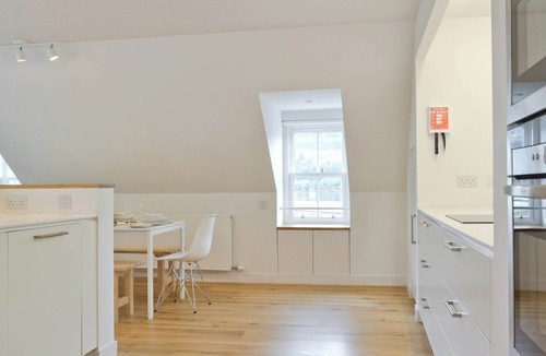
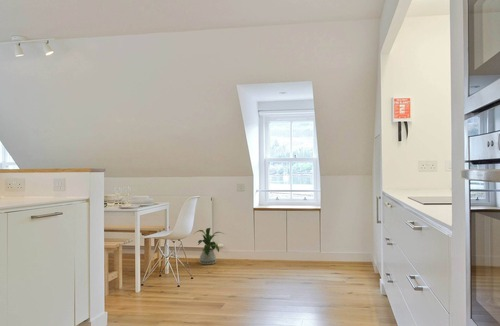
+ house plant (209, 243)
